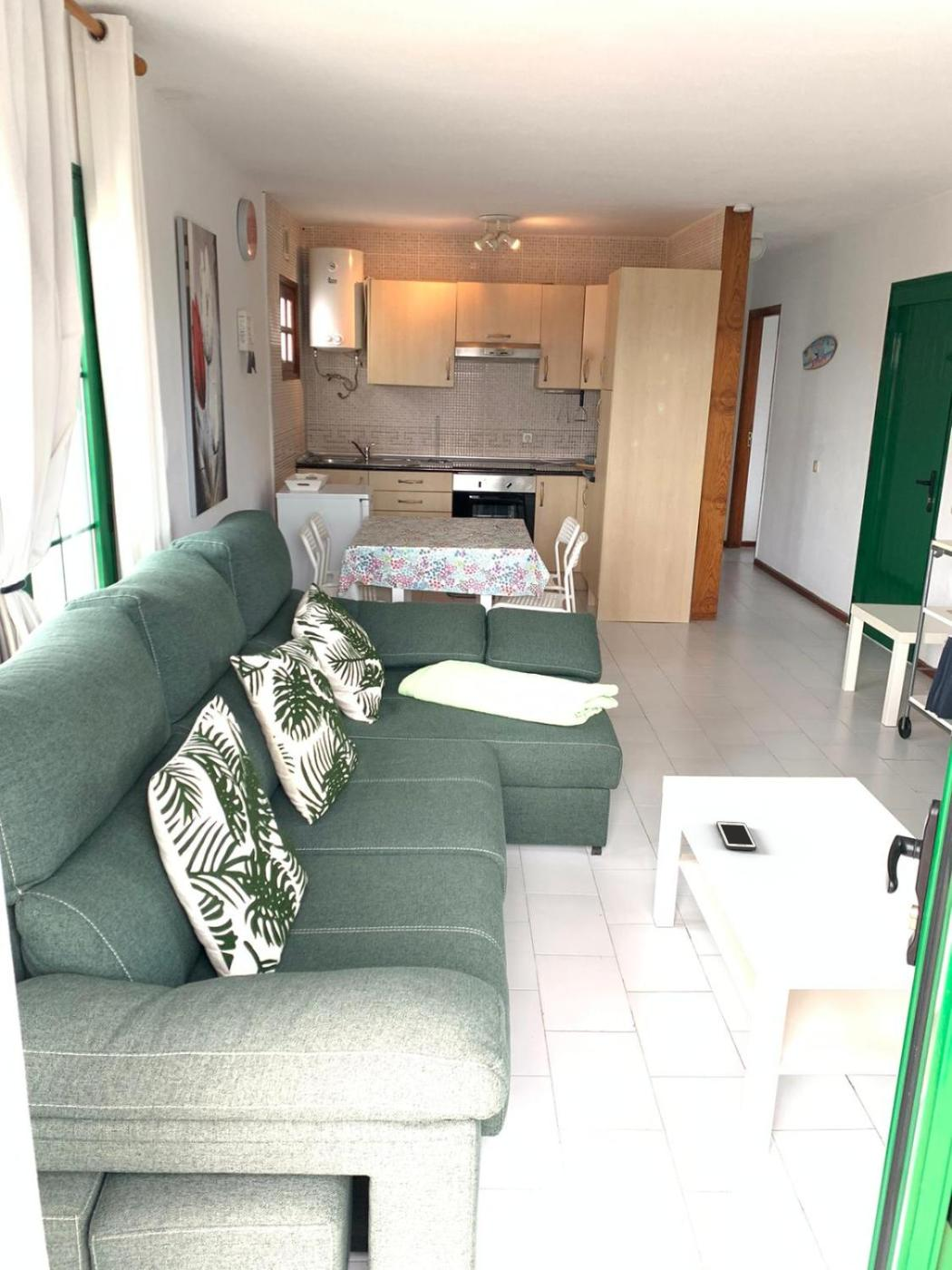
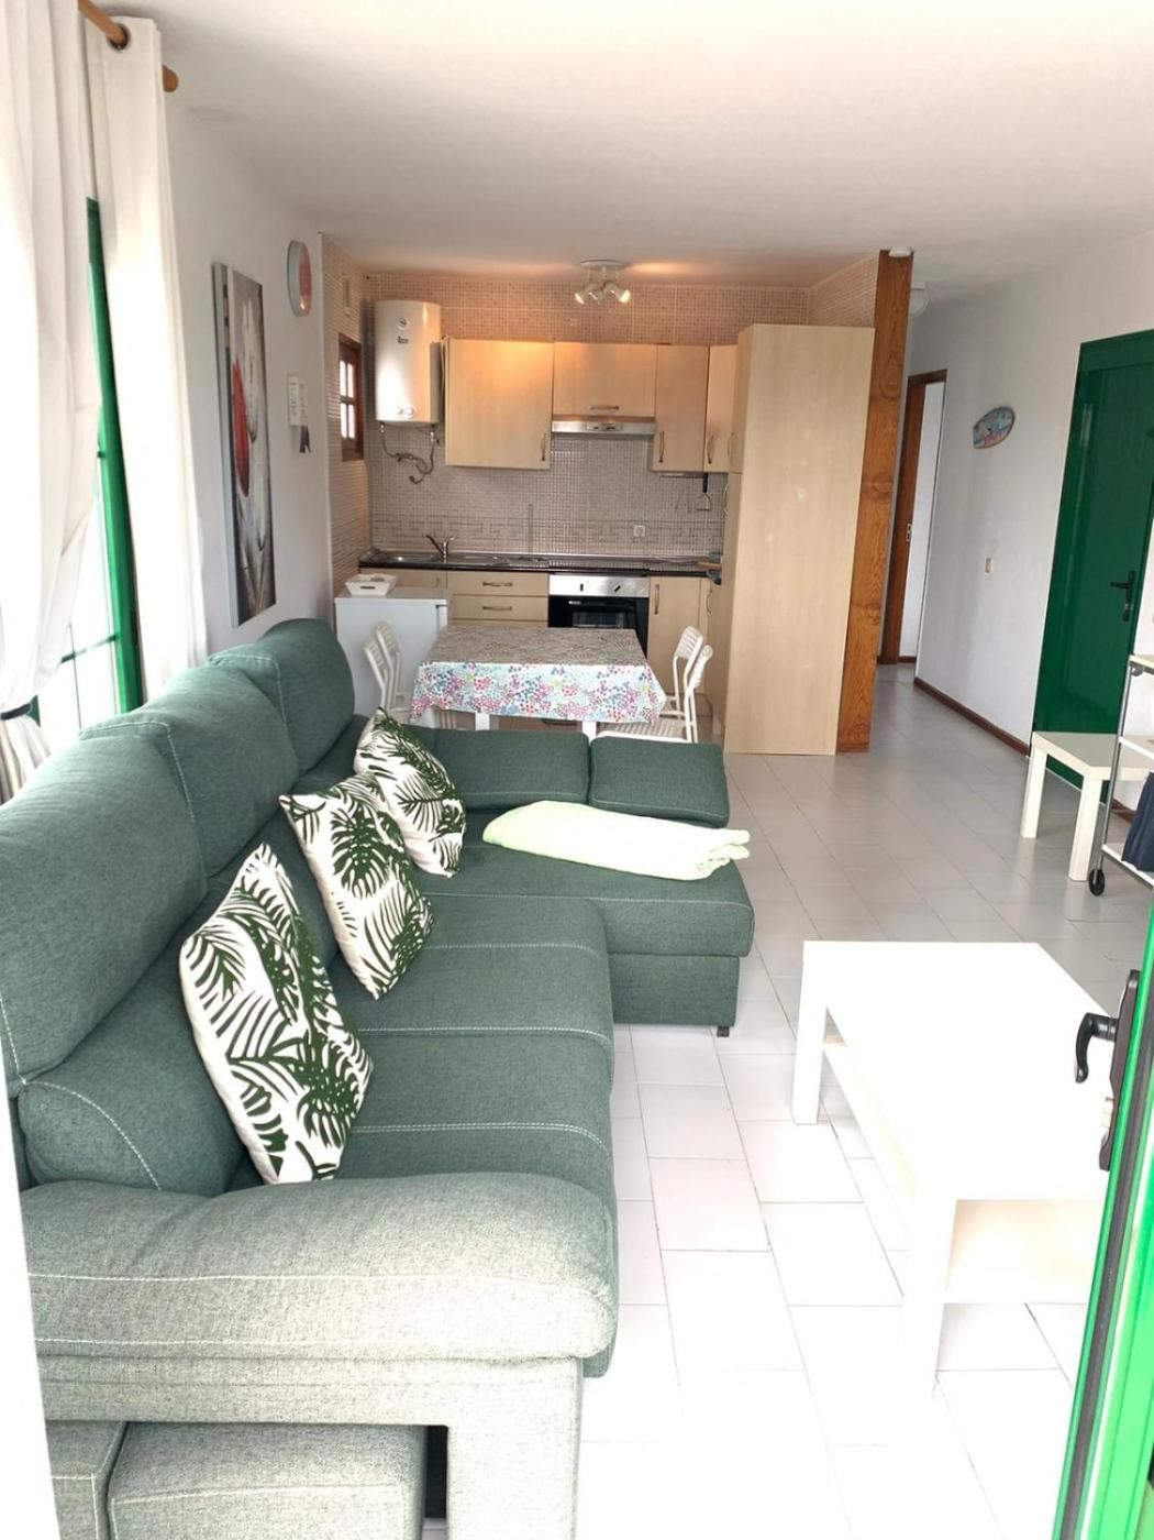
- cell phone (735, 835)
